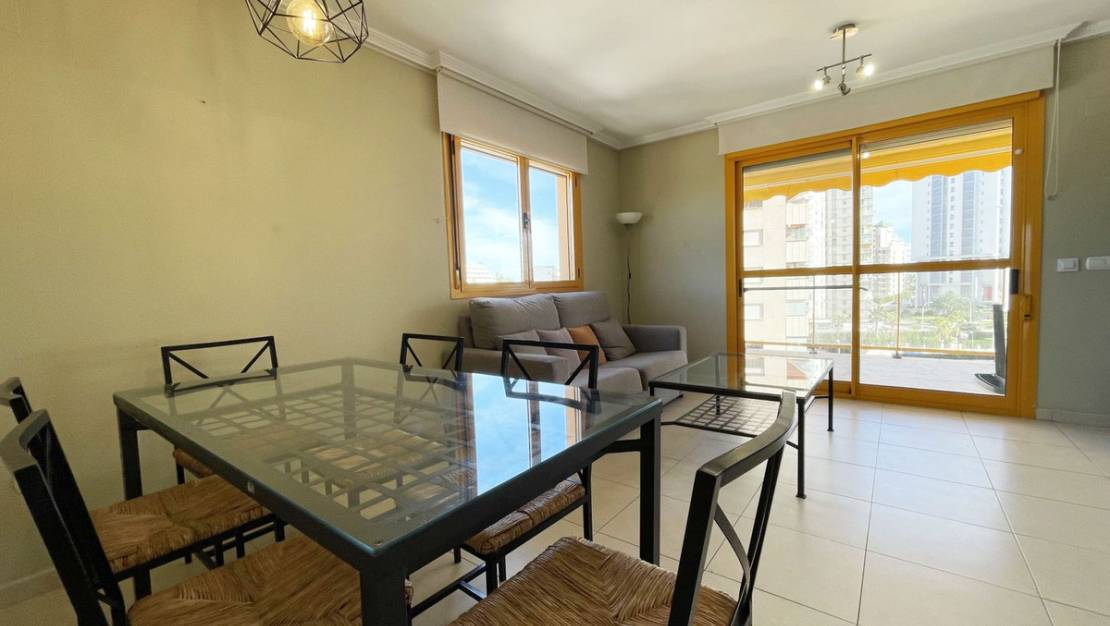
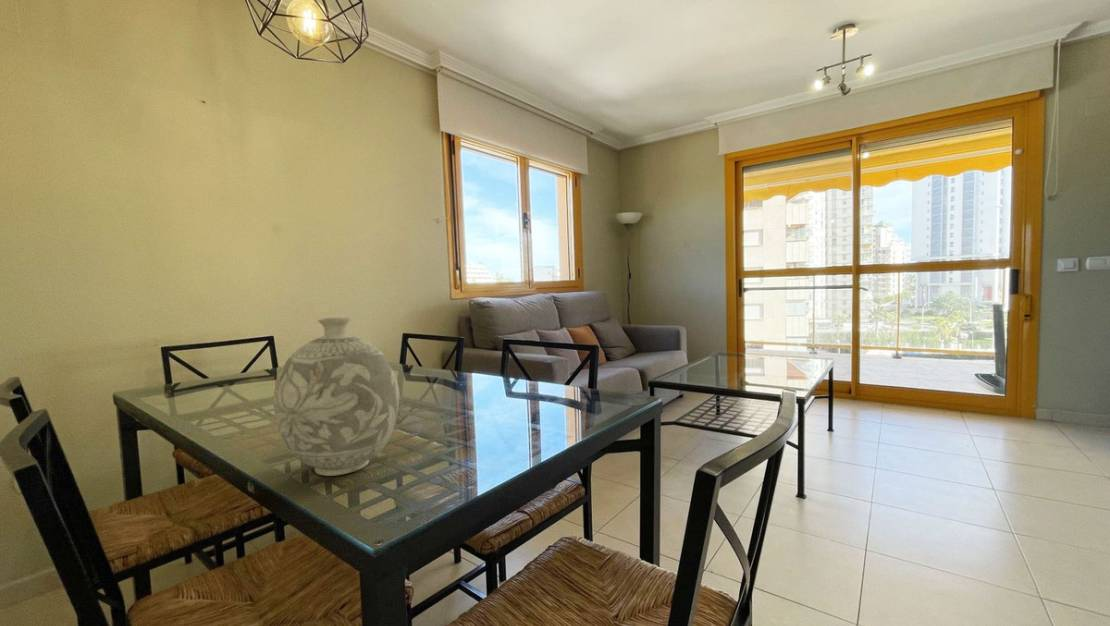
+ decorative vase (338, 392)
